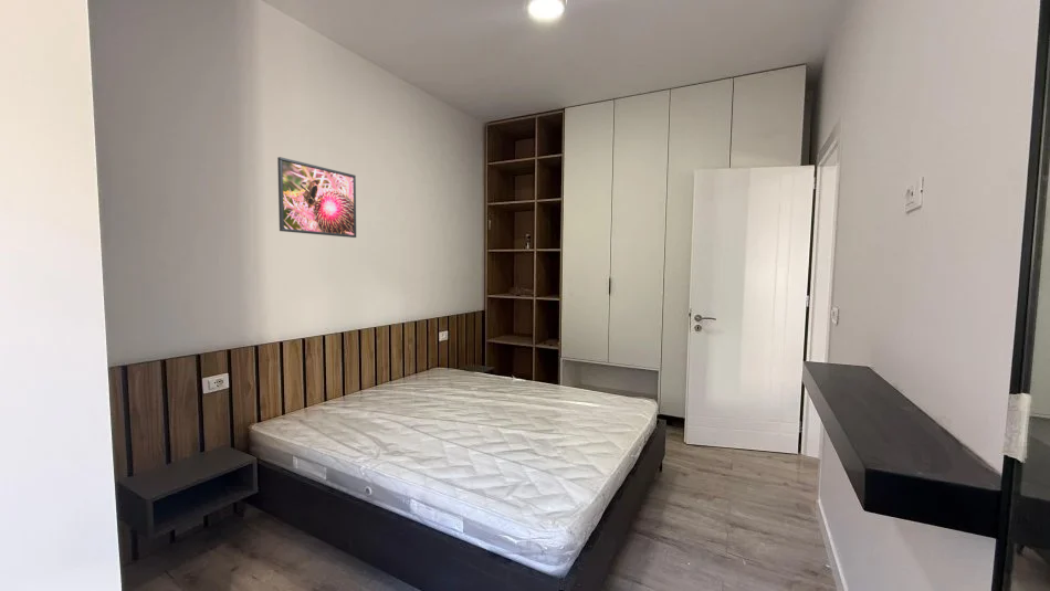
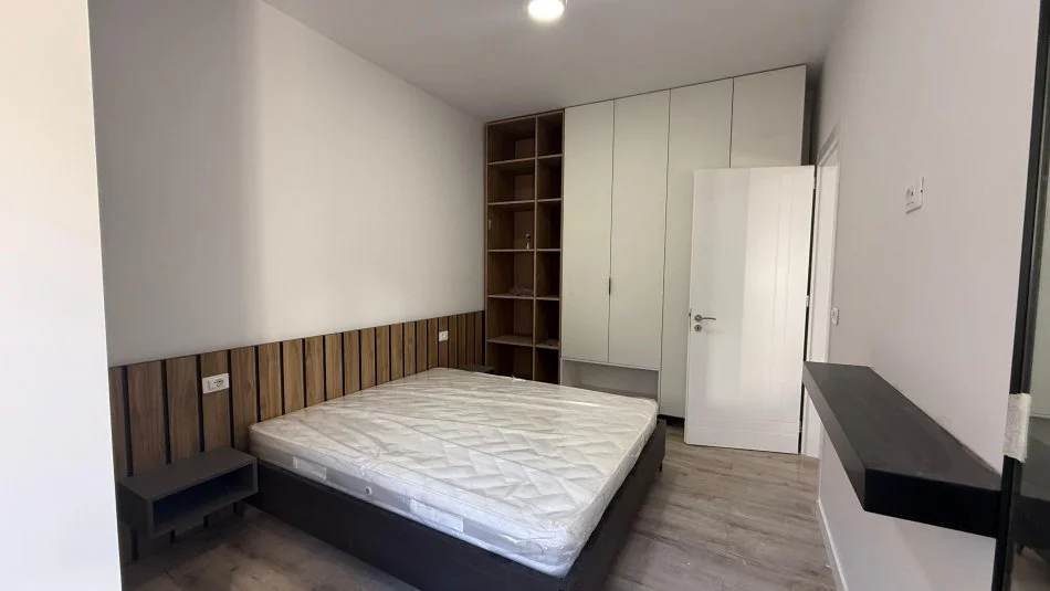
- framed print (319, 200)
